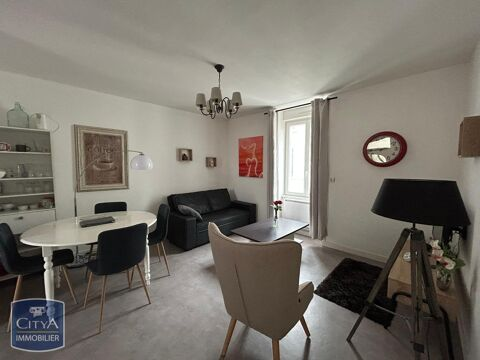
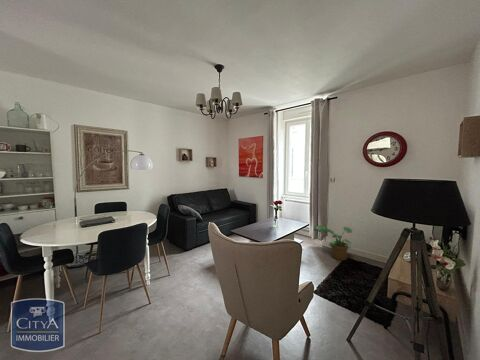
+ potted plant (334, 241)
